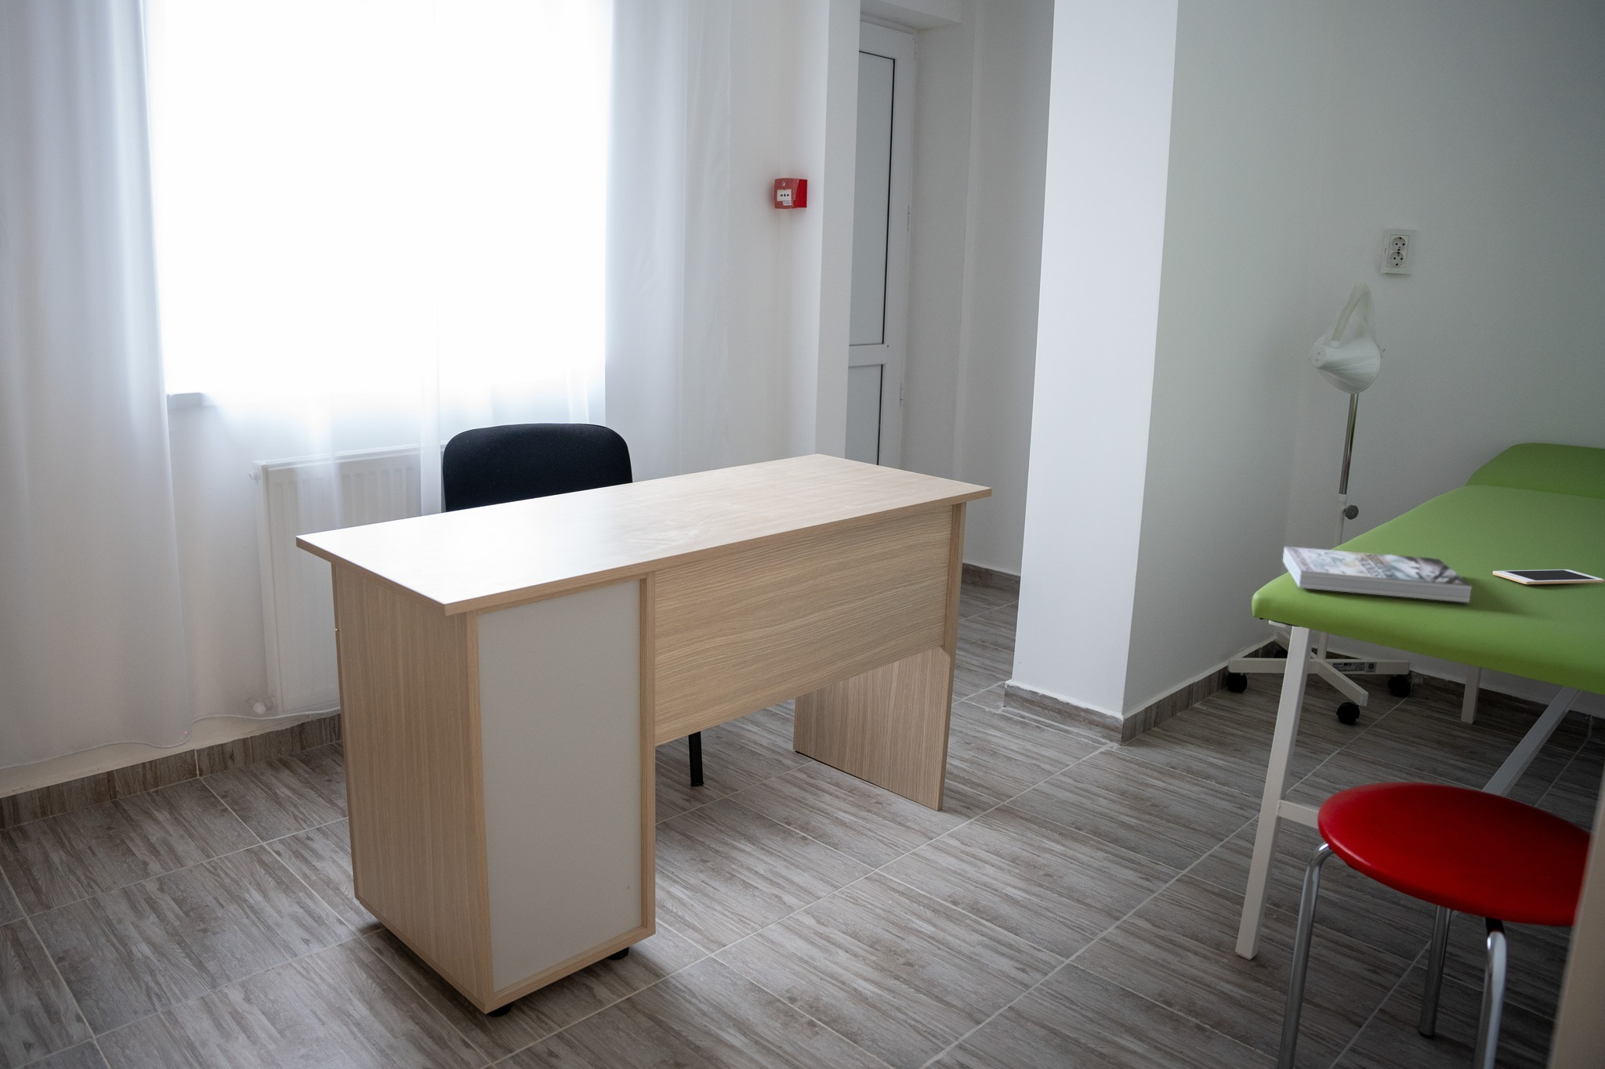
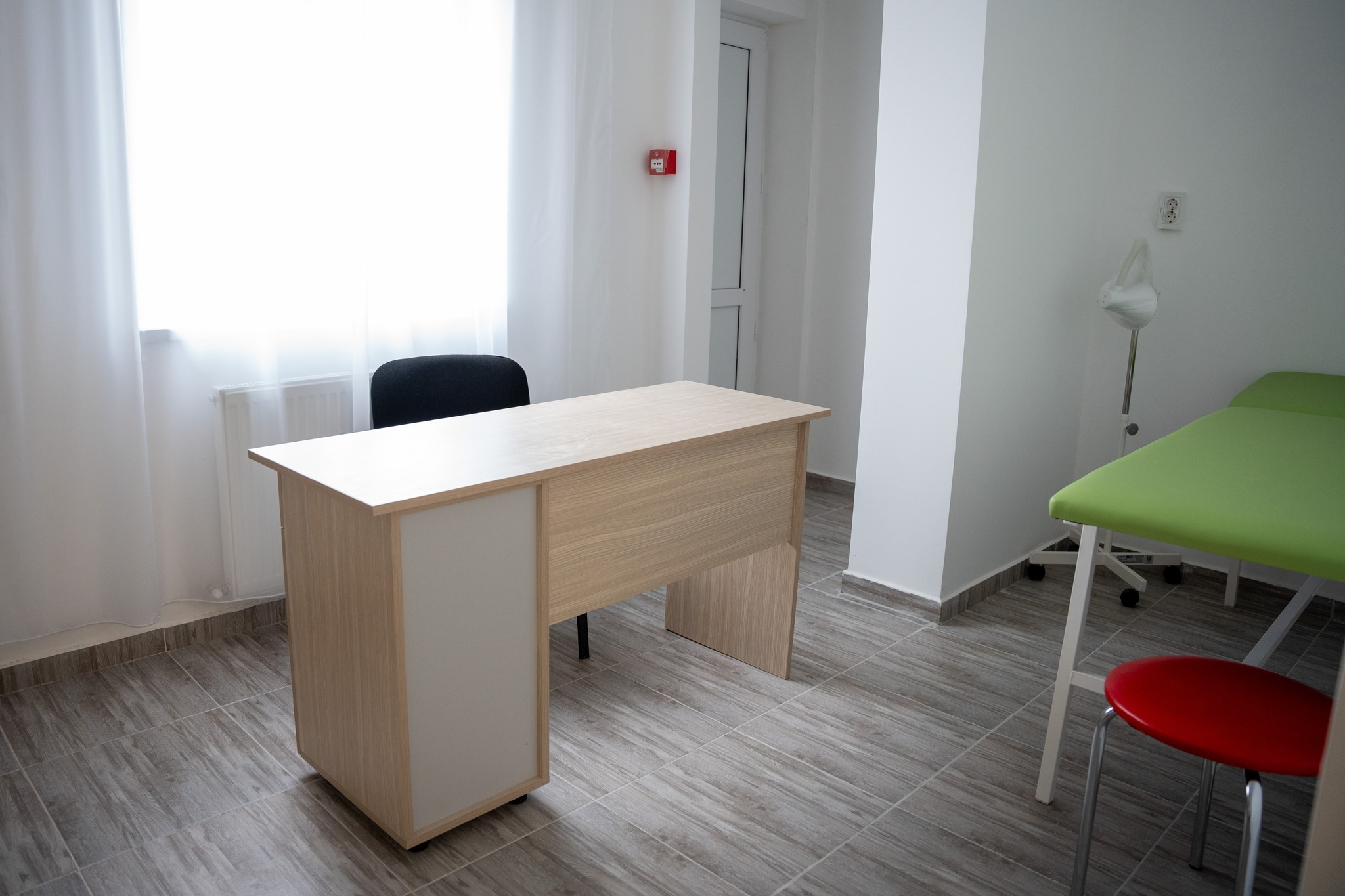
- cell phone (1548, 576)
- book (1371, 571)
